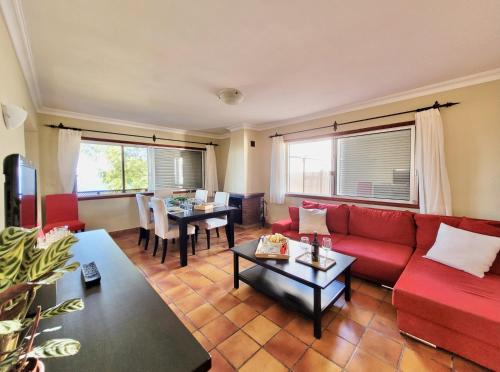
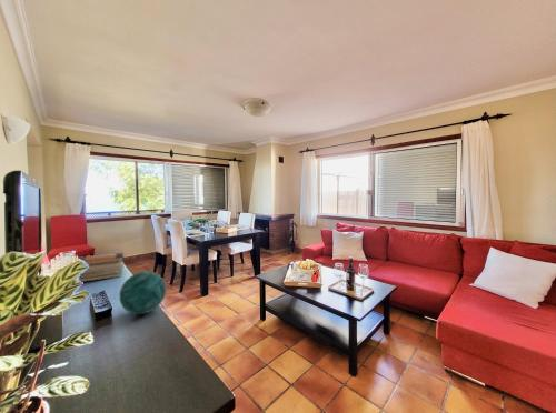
+ book stack (100, 266)
+ decorative orb (143, 292)
